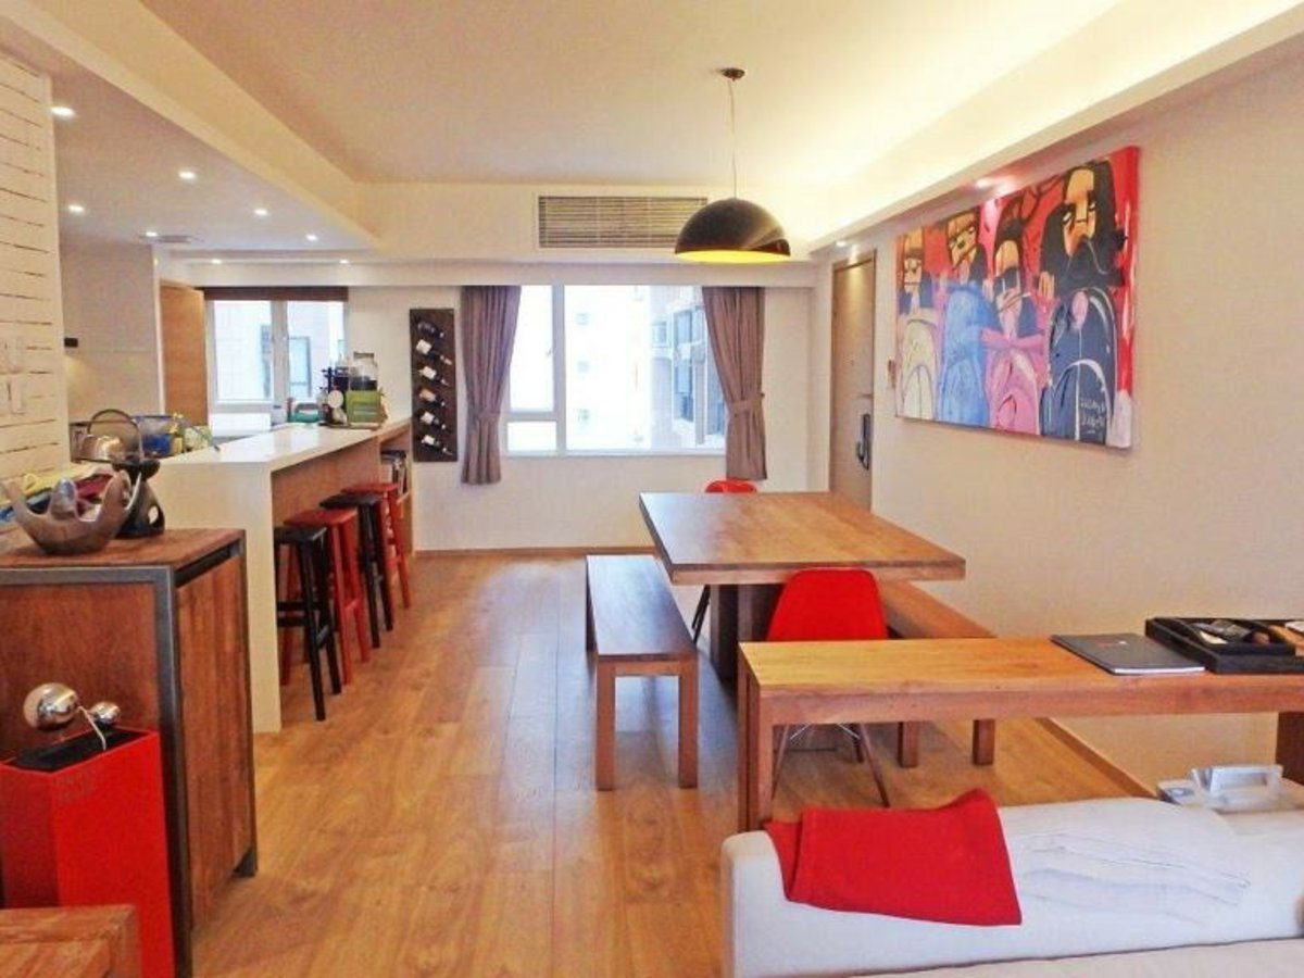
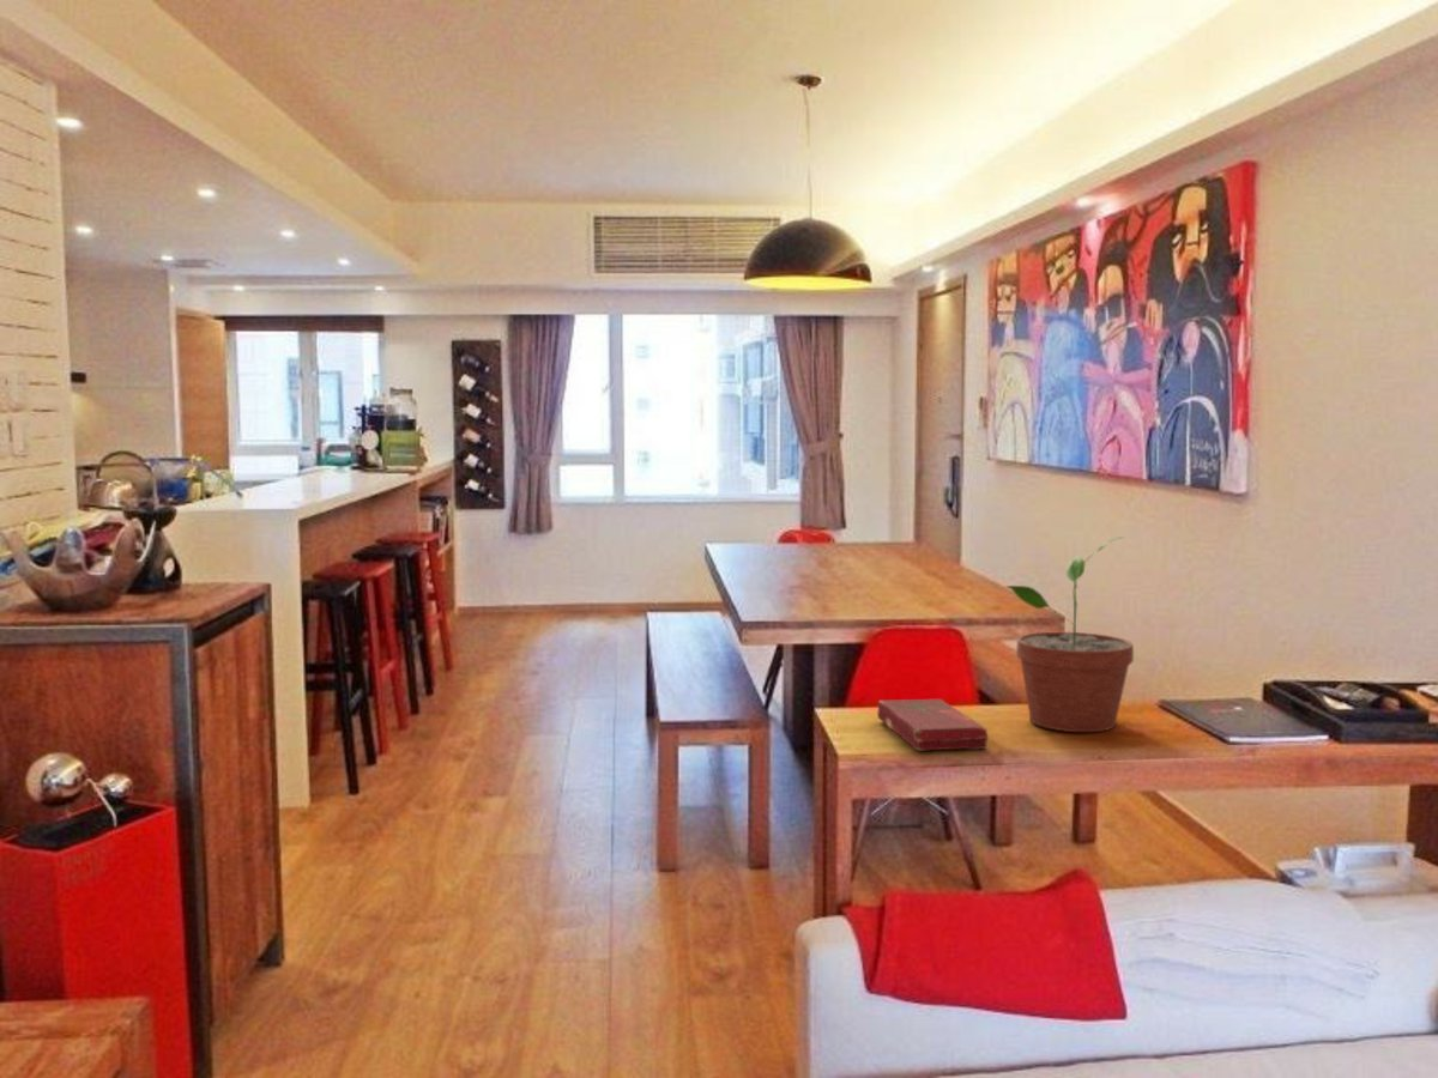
+ book (930, 723)
+ potted plant (1074, 629)
